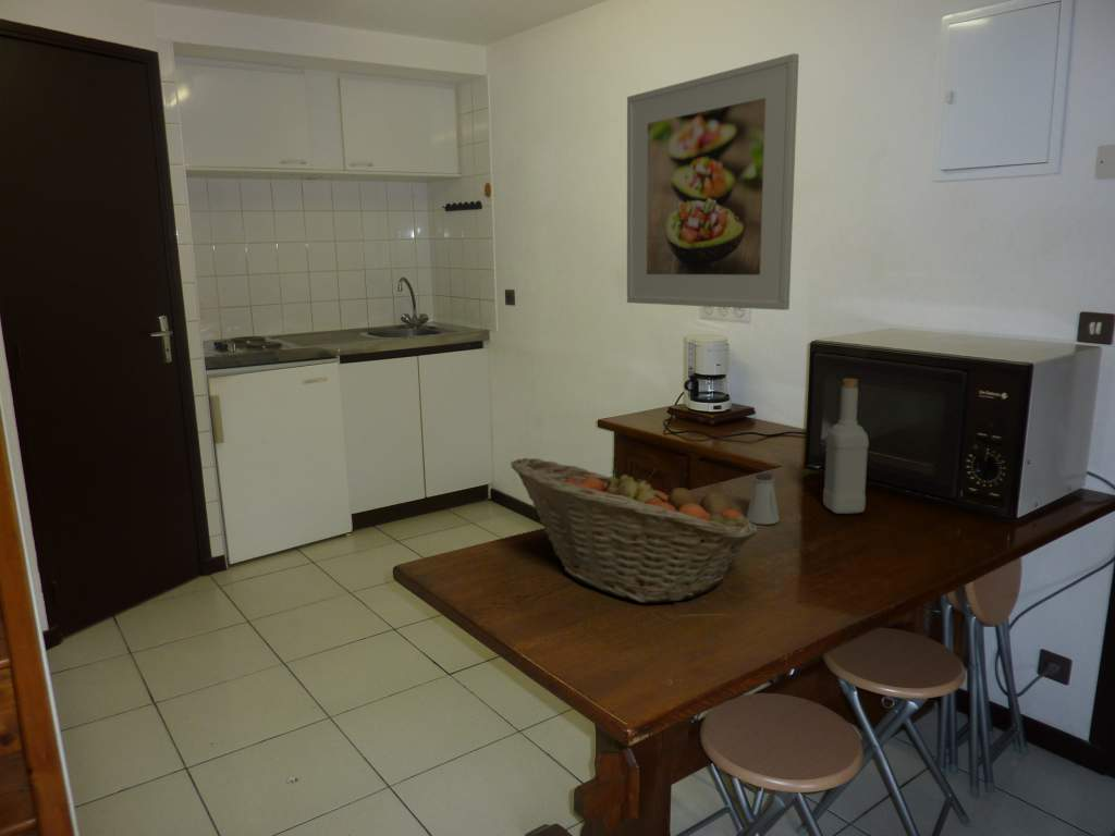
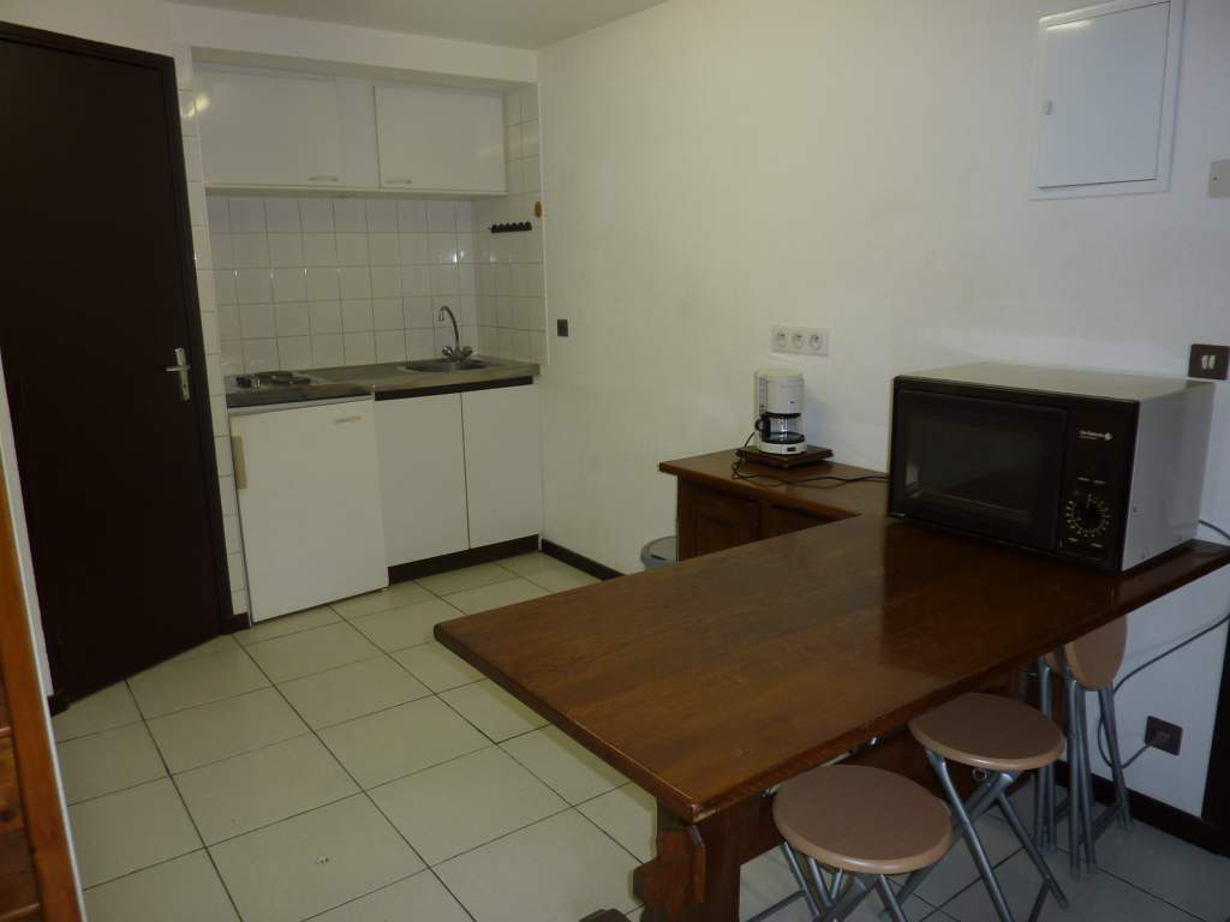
- fruit basket (628, 515)
- saltshaker (763, 496)
- bottle (846, 445)
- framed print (701, 194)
